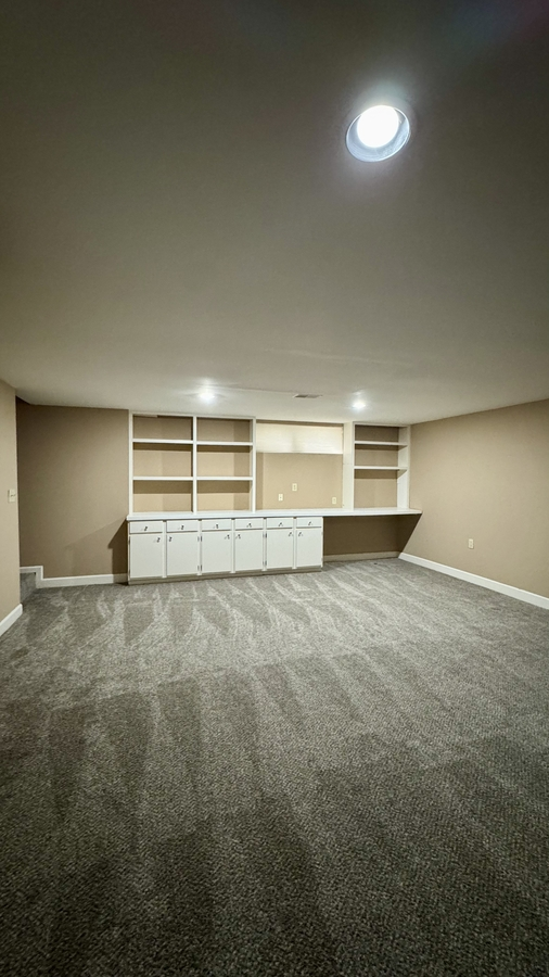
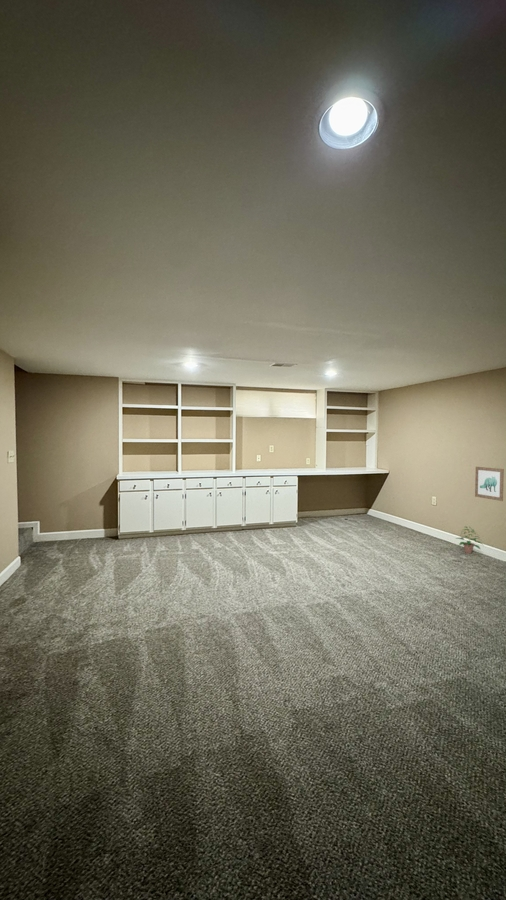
+ wall art (488, 483)
+ potted plant (468, 538)
